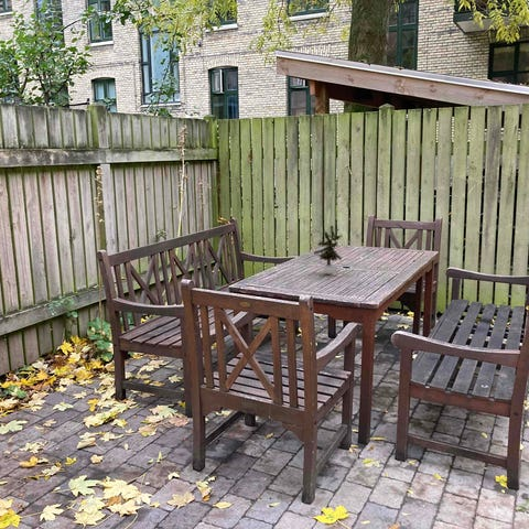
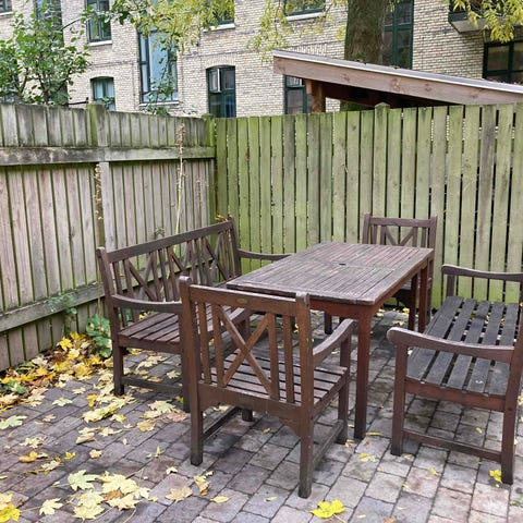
- potted plant (330, 249)
